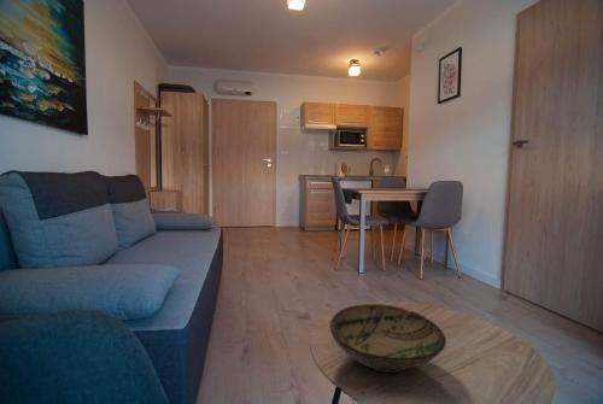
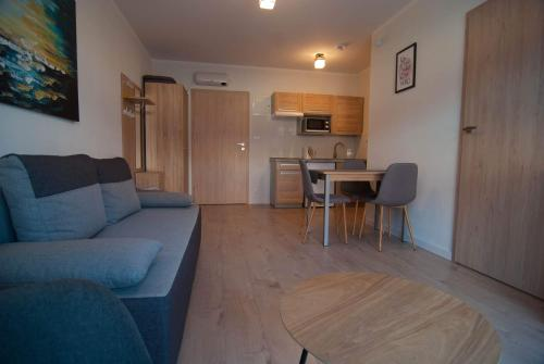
- bowl (385, 342)
